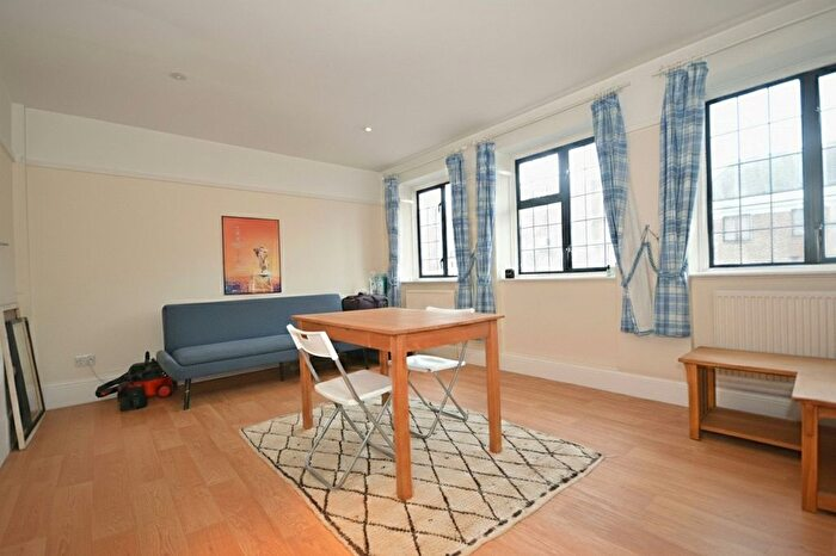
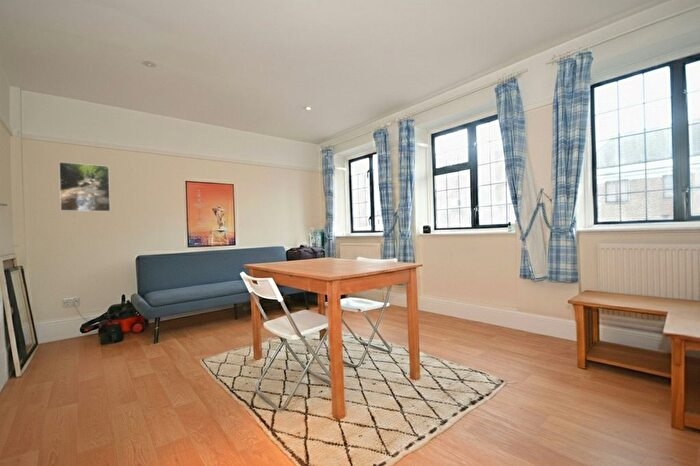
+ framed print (85, 187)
